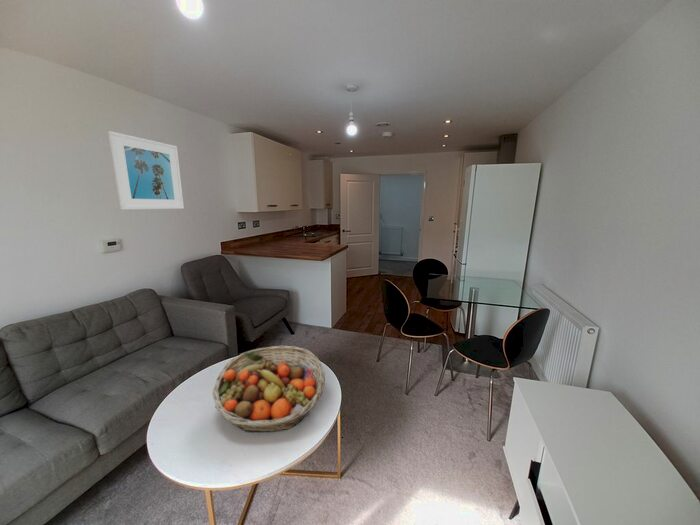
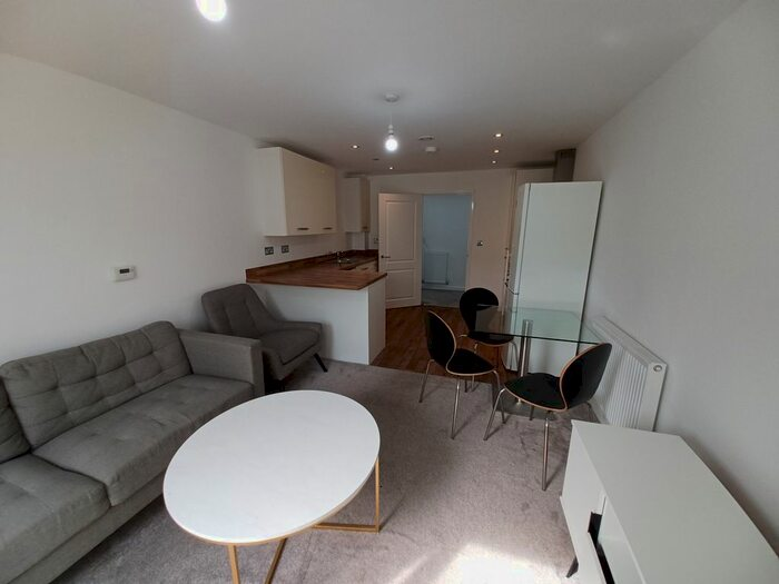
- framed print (151, 175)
- fruit basket (271, 386)
